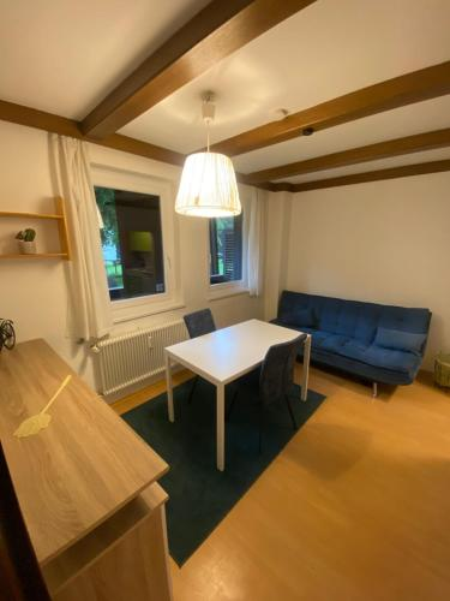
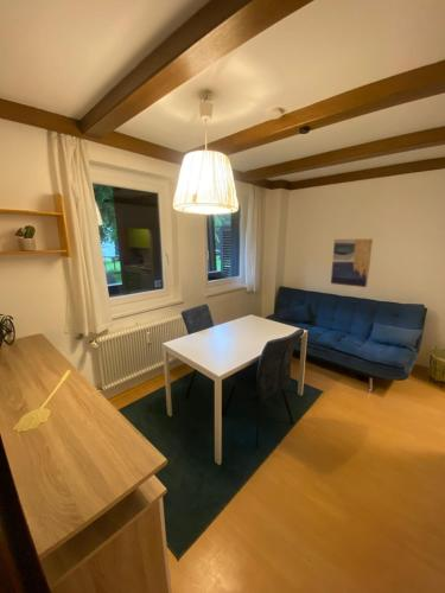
+ wall art (350, 262)
